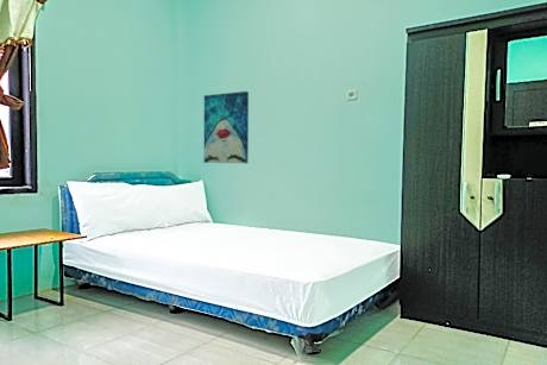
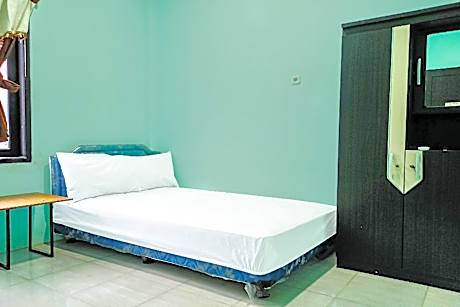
- wall art (225, 128)
